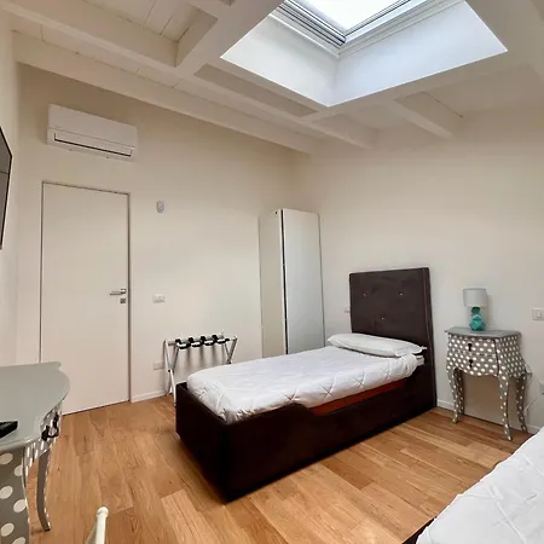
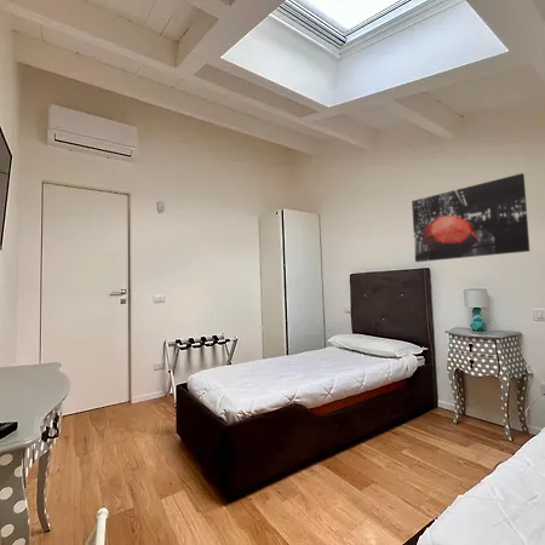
+ wall art (463, 223)
